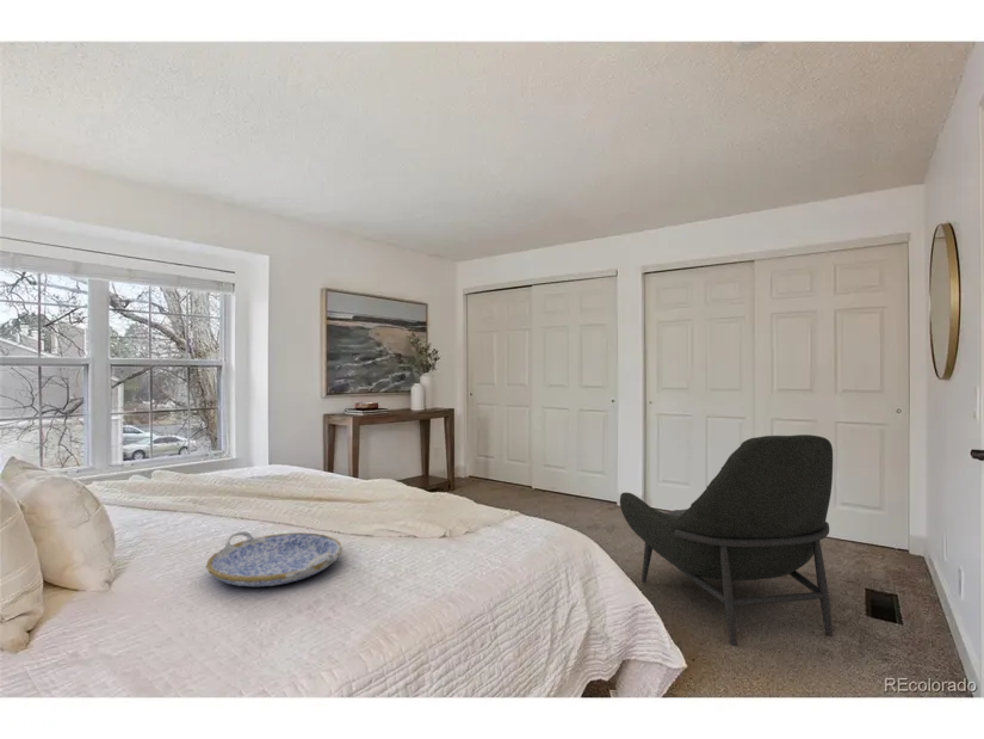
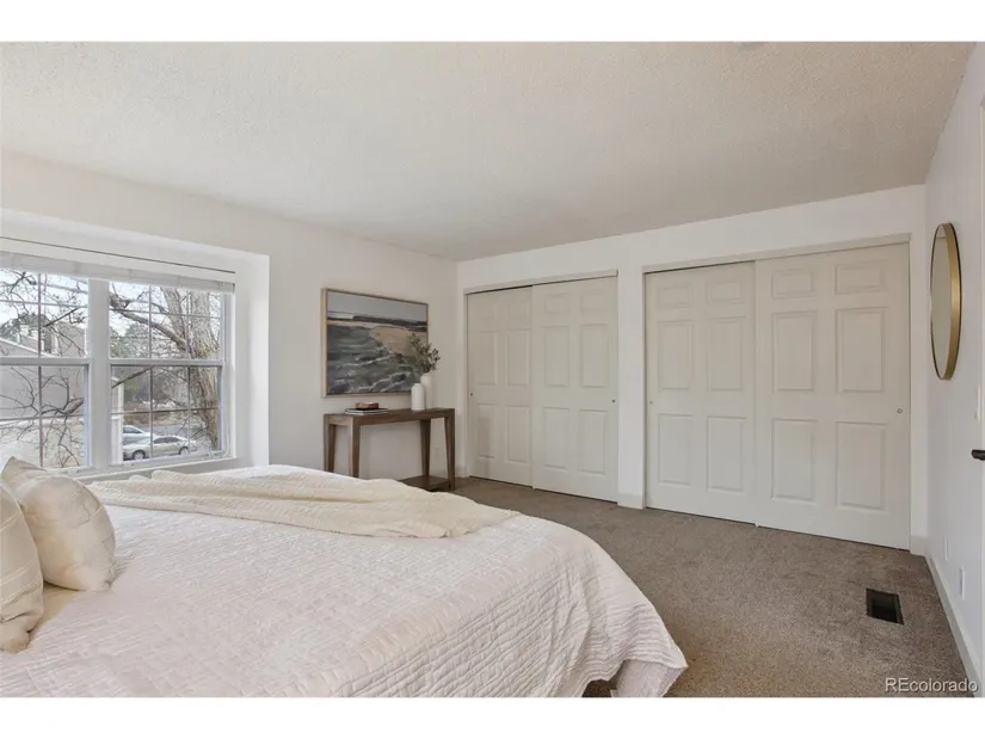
- armchair (728, 512)
- serving tray (277, 555)
